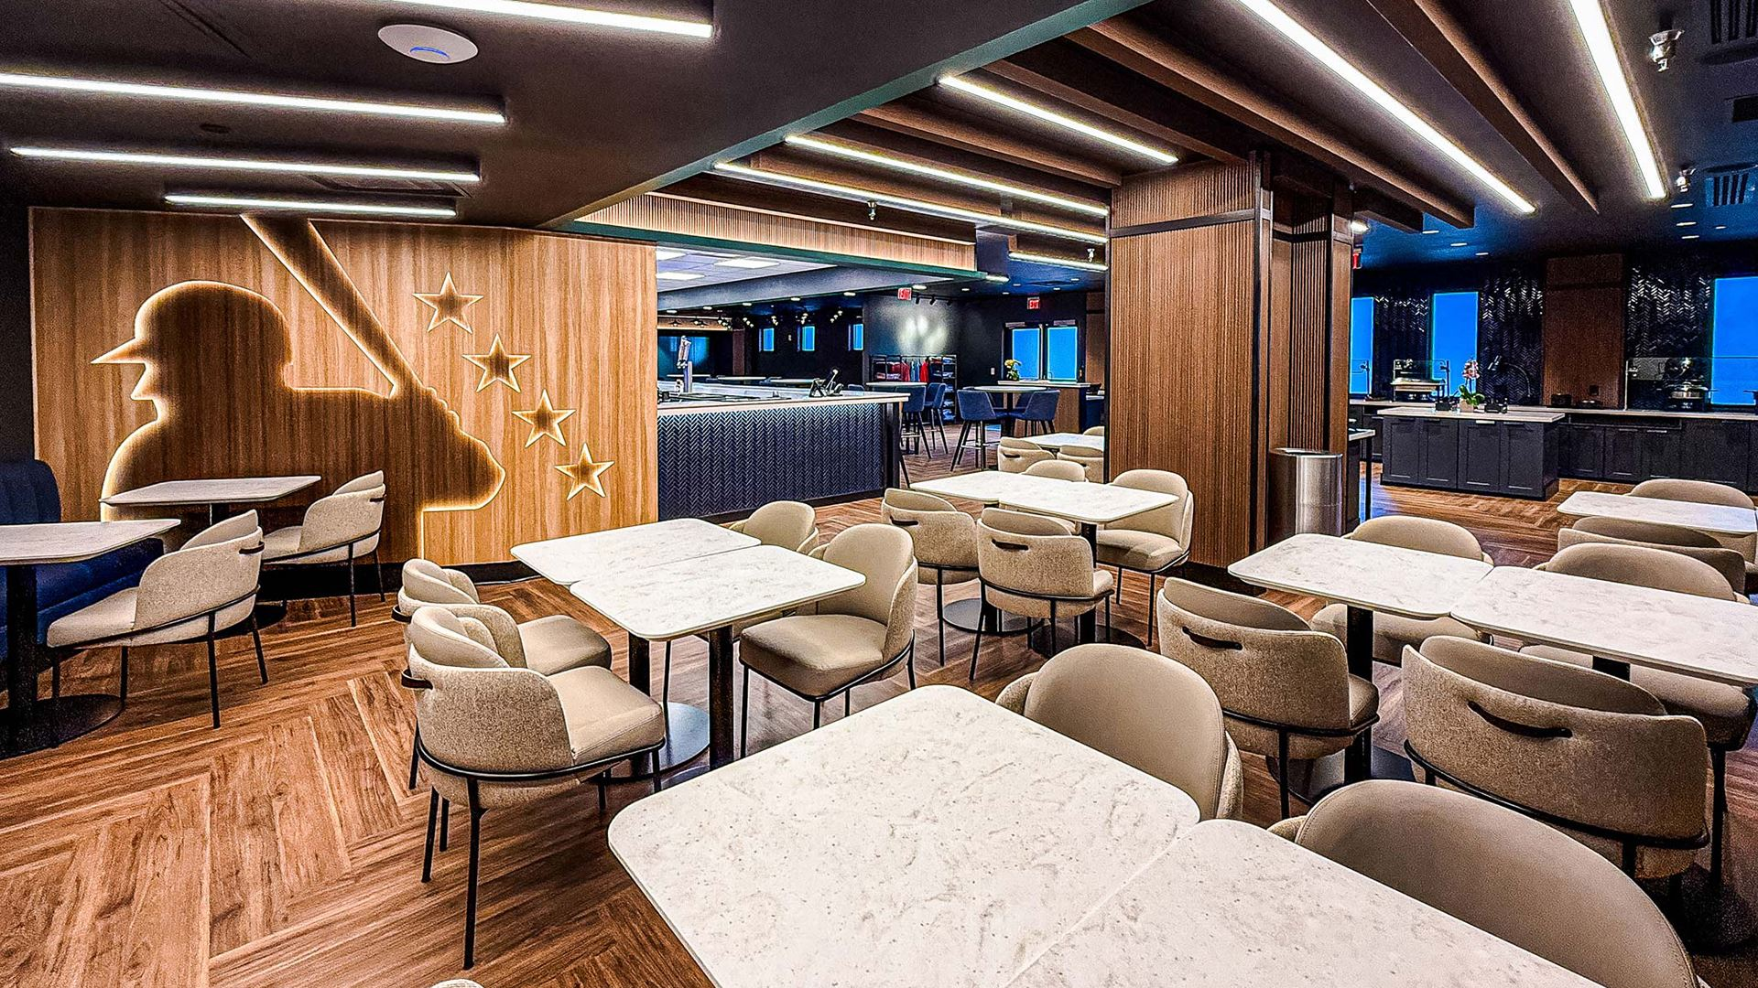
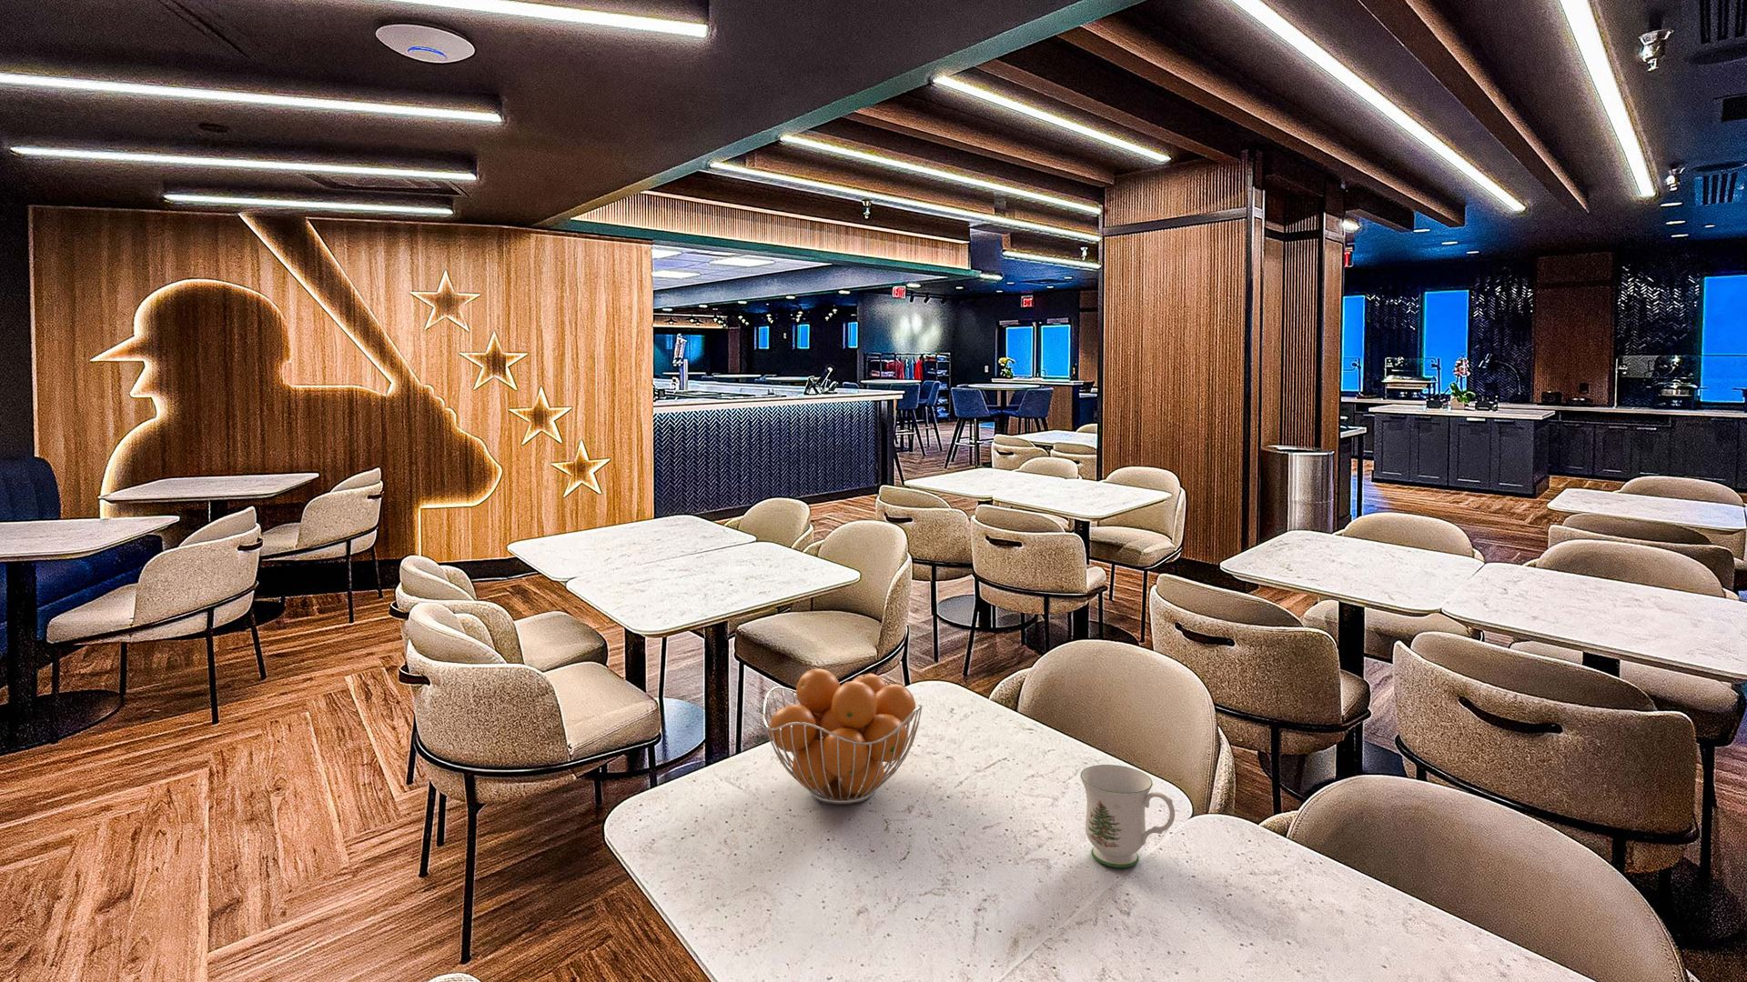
+ fruit basket (842, 731)
+ mug (1128, 821)
